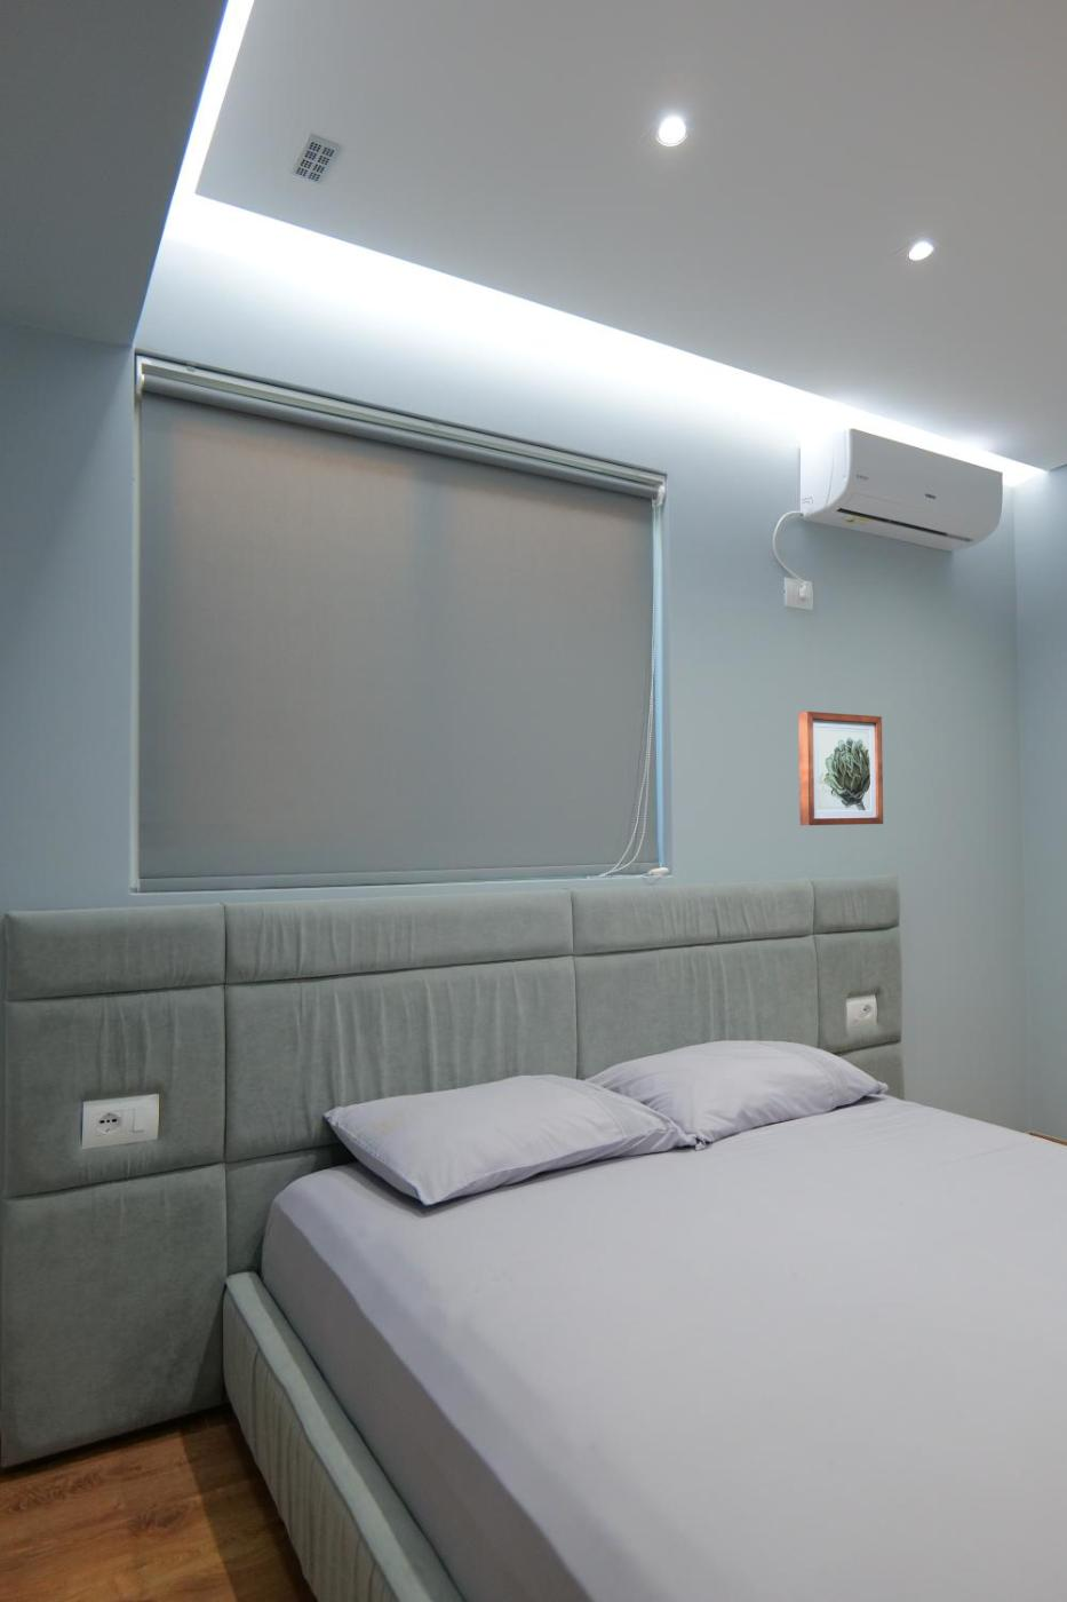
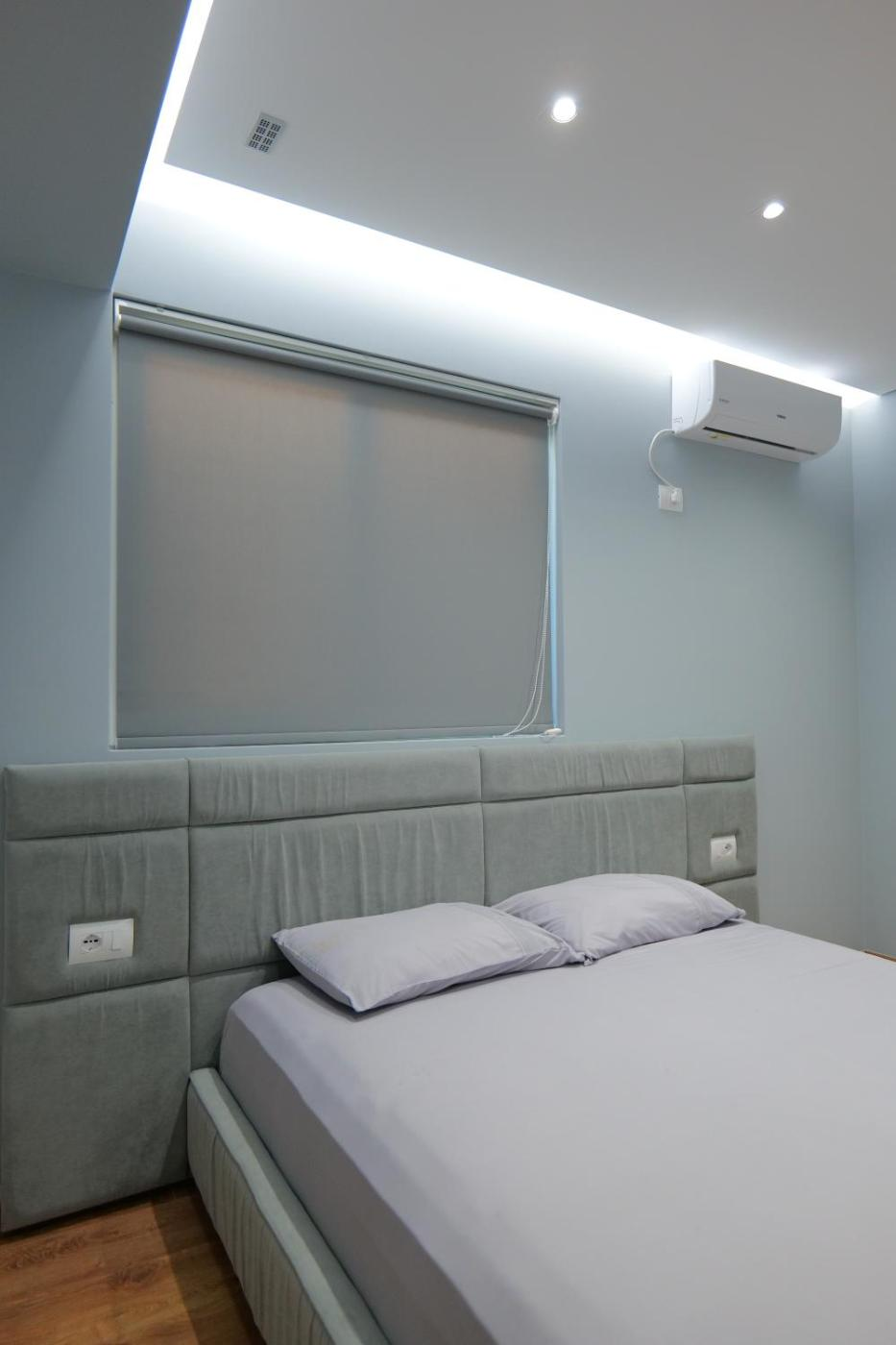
- wall art (842, 769)
